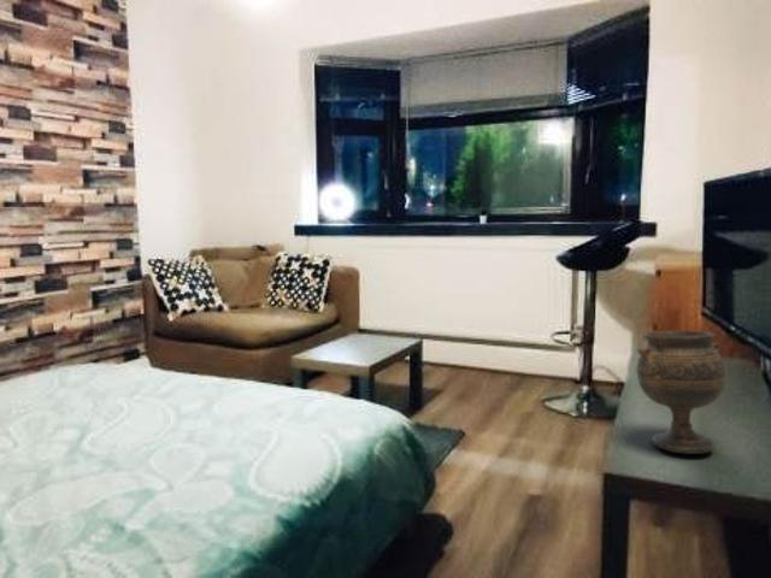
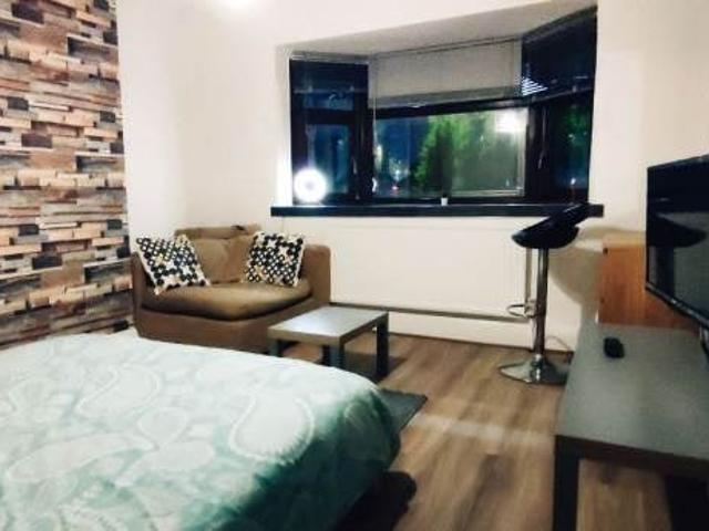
- goblet (678, 388)
